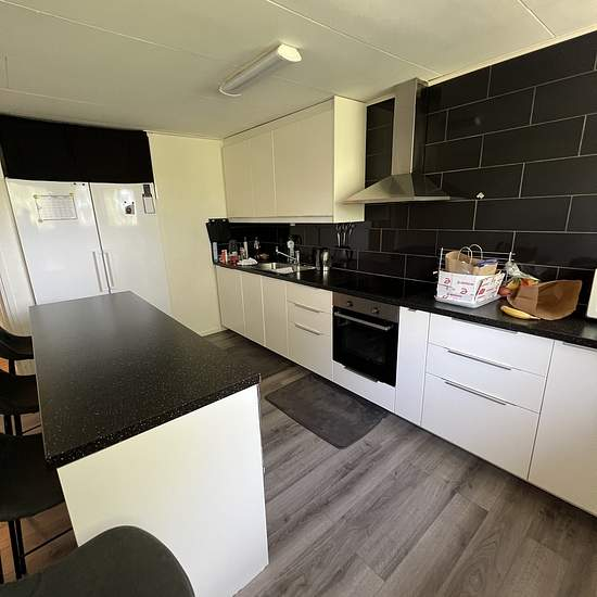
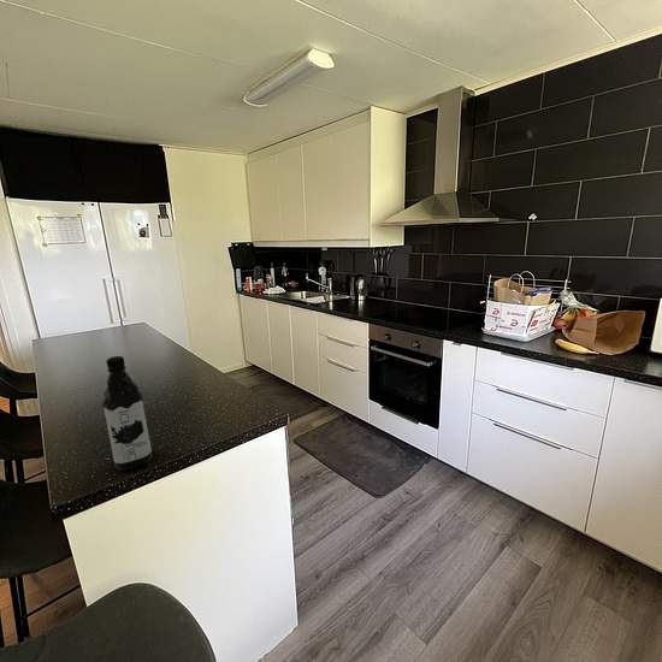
+ water bottle (124, 410)
